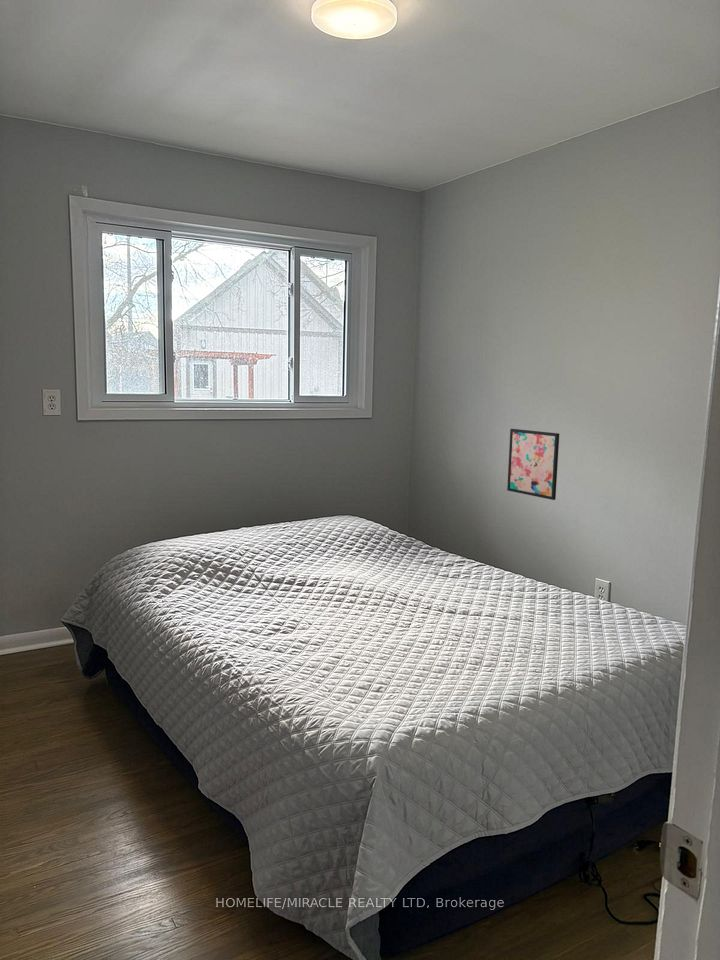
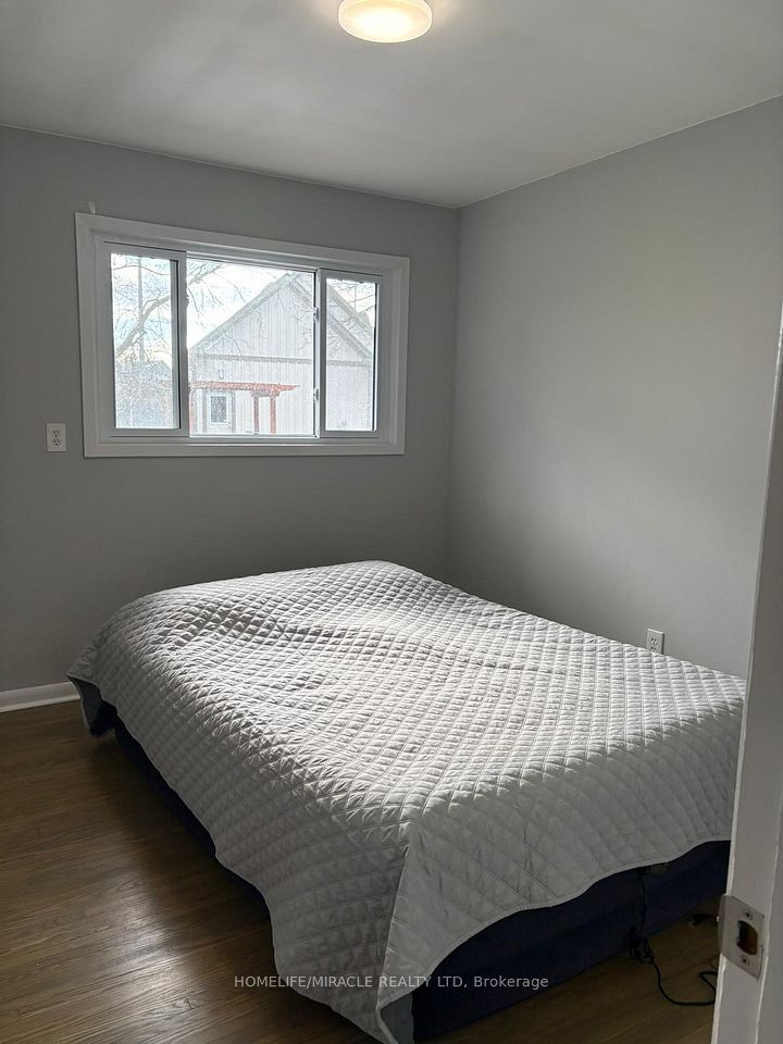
- wall art (532, 463)
